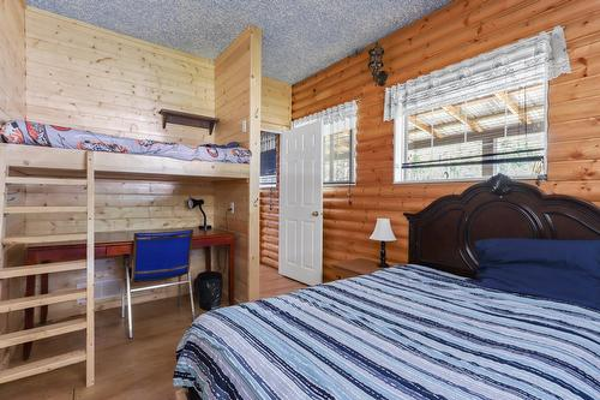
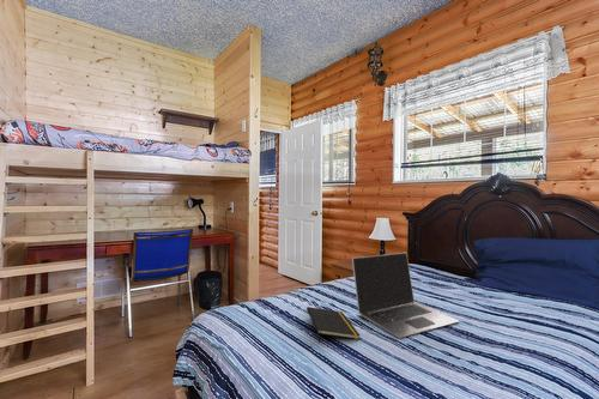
+ laptop (403, 288)
+ notepad (331, 321)
